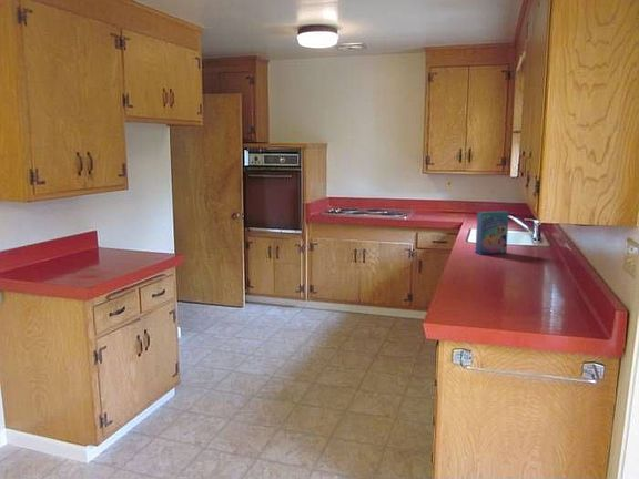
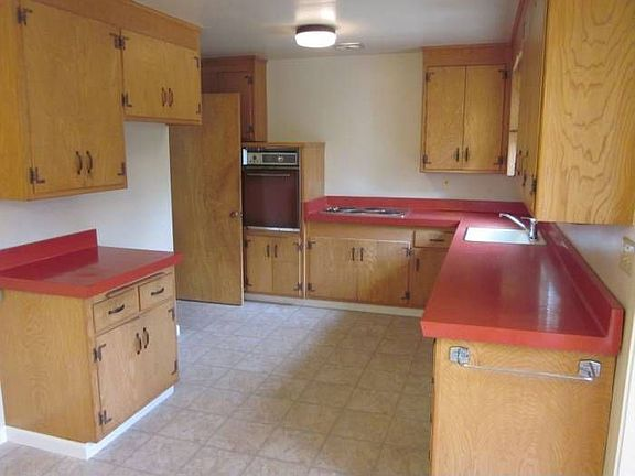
- cereal box (491, 232)
